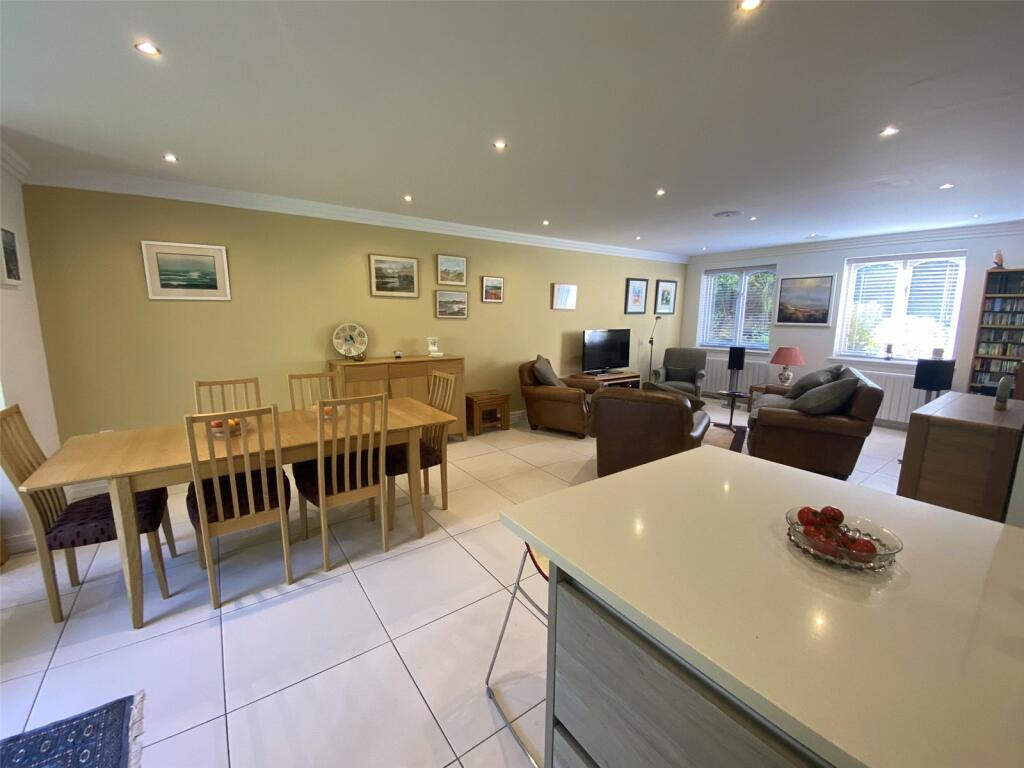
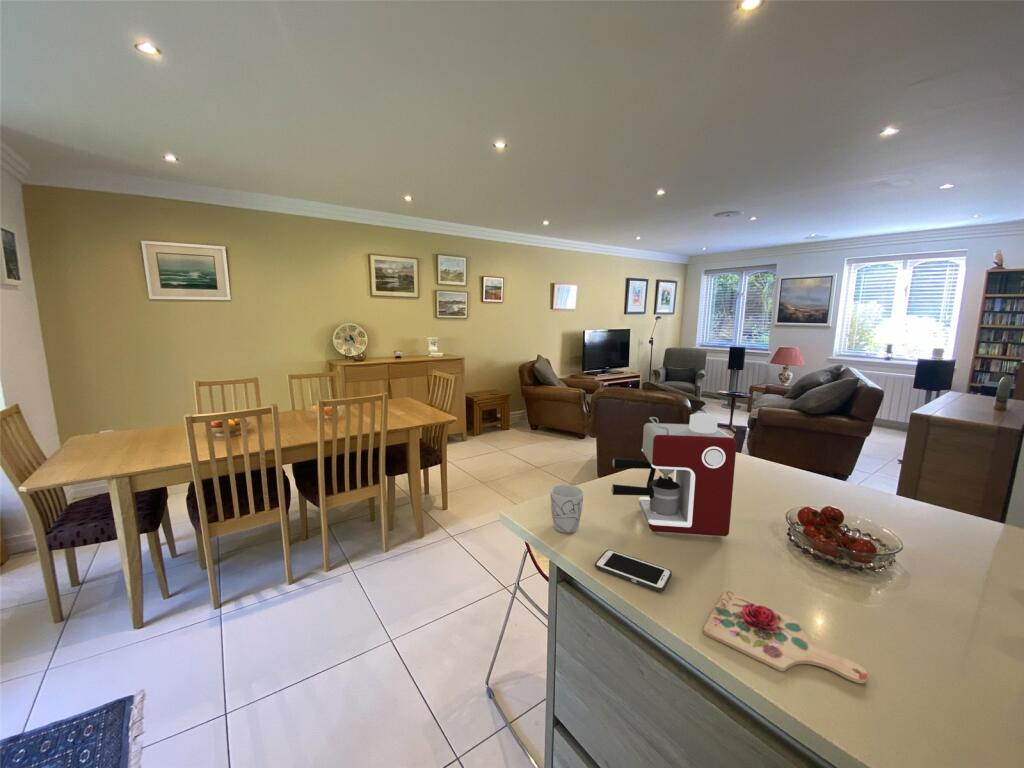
+ cutting board (783, 635)
+ cell phone (632, 569)
+ mug (564, 506)
+ coffee maker (666, 467)
